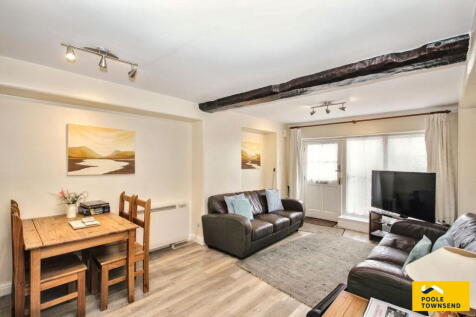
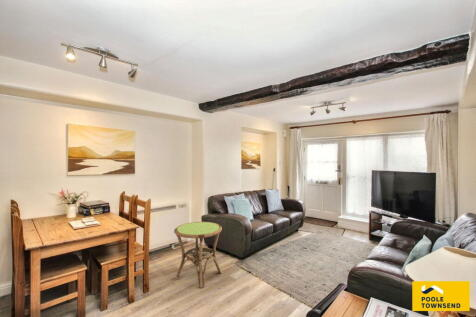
+ side table (198, 251)
